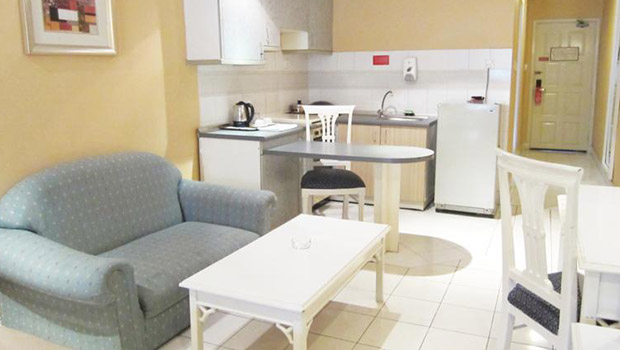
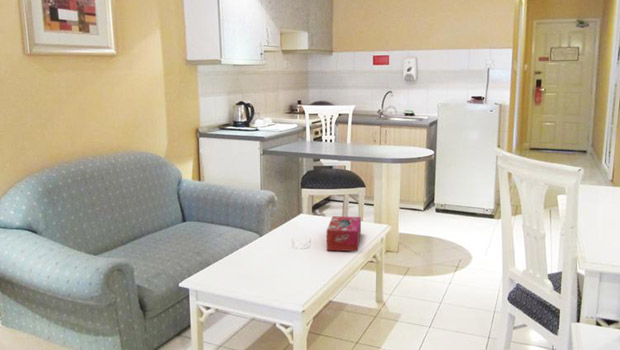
+ tissue box (344, 232)
